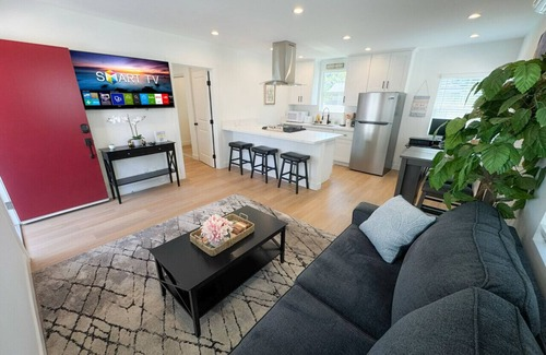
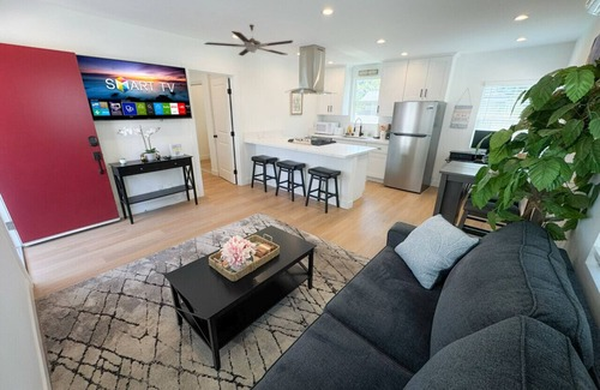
+ ceiling fan (248, 40)
